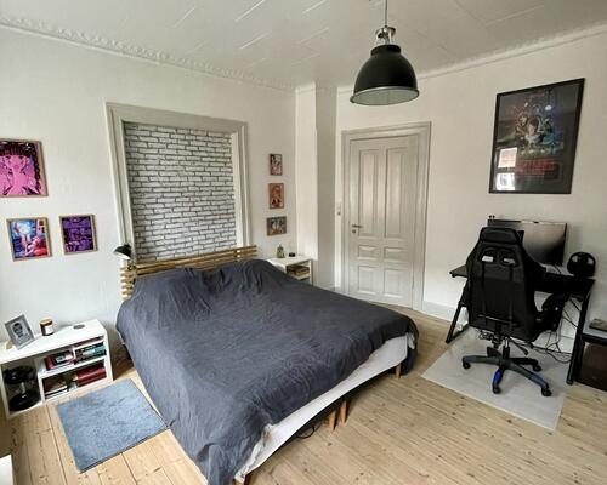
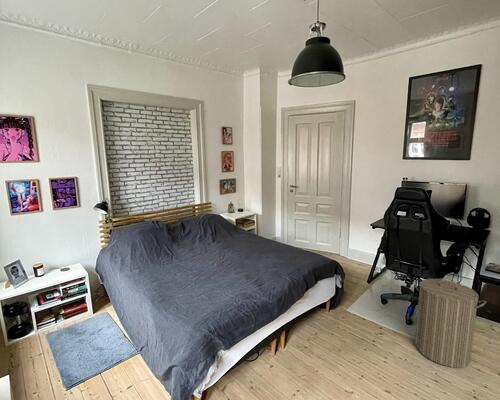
+ laundry hamper (445, 315)
